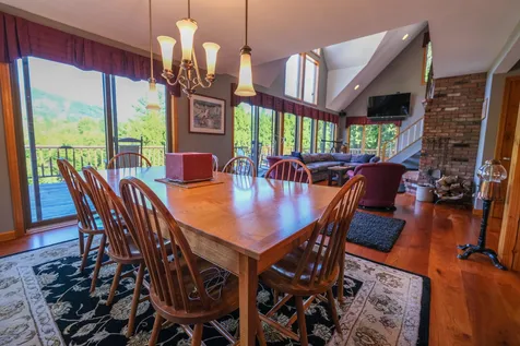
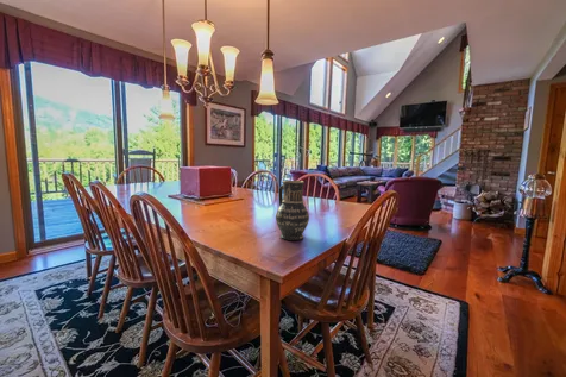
+ vase (293, 208)
